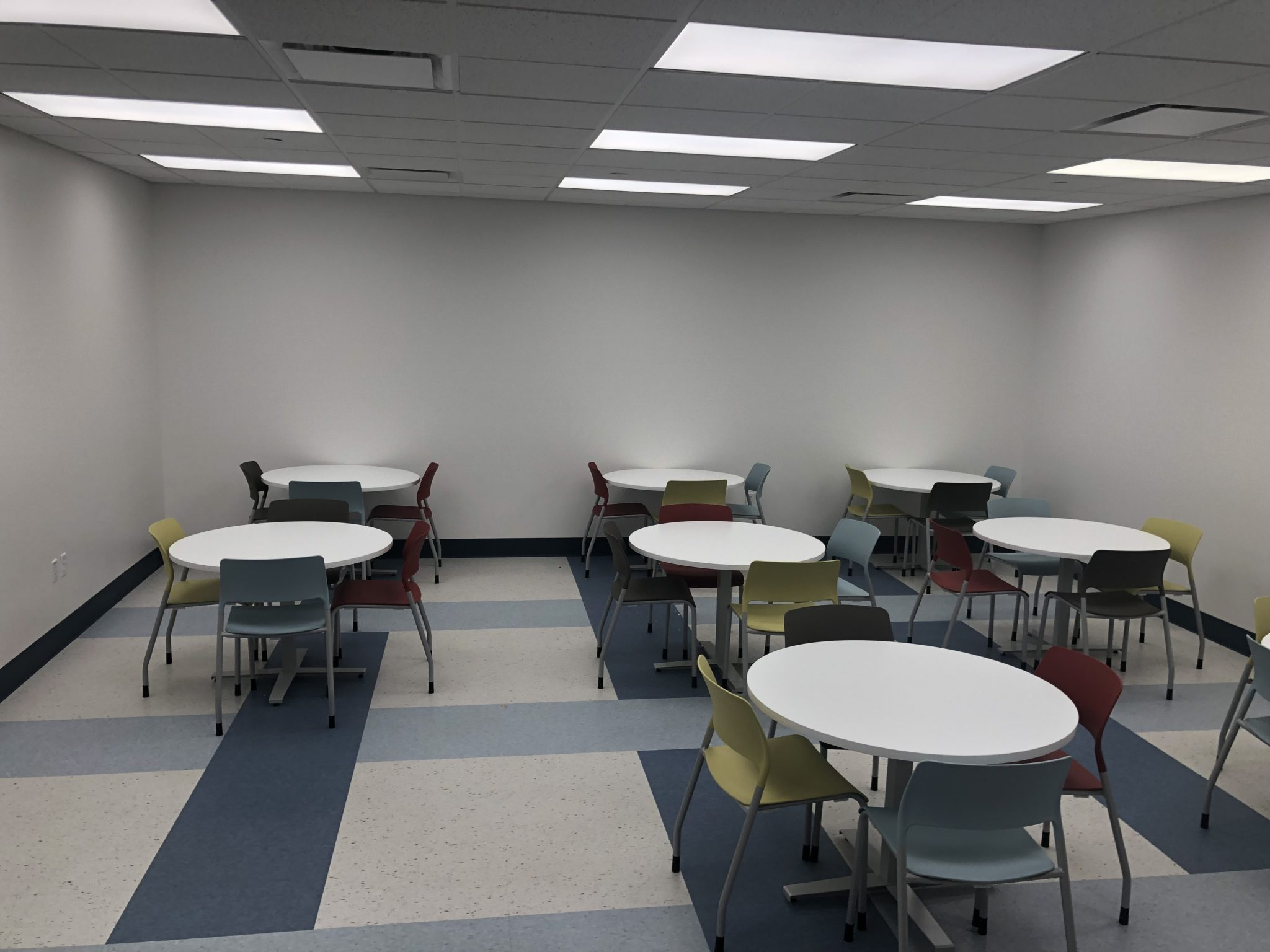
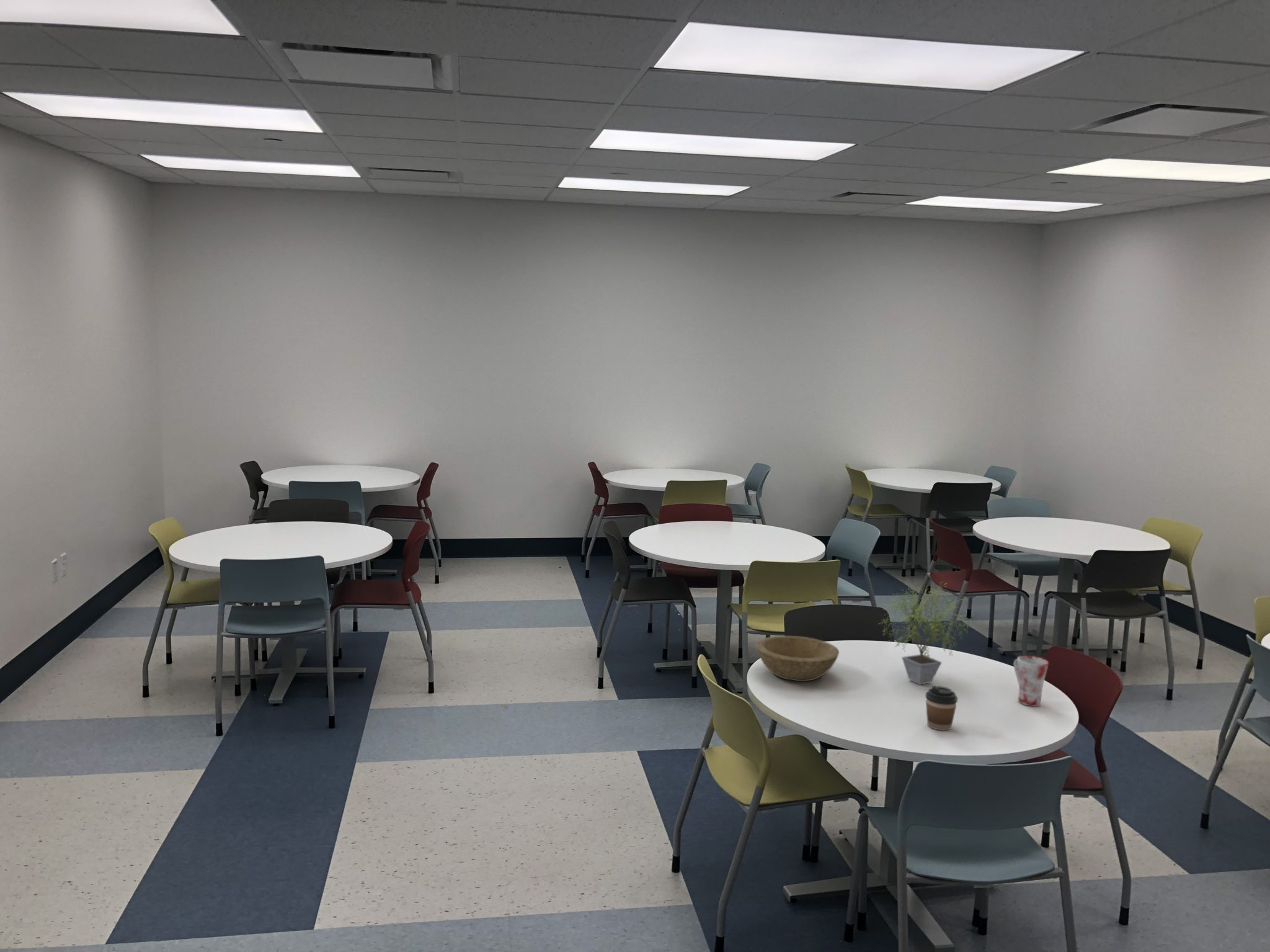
+ bowl (796, 659)
+ potted plant (923, 628)
+ mug (1027, 679)
+ coffee cup (941, 706)
